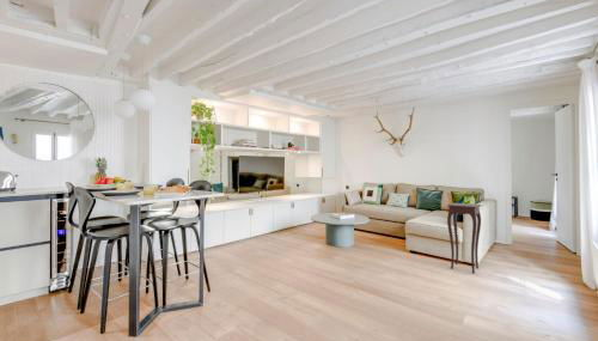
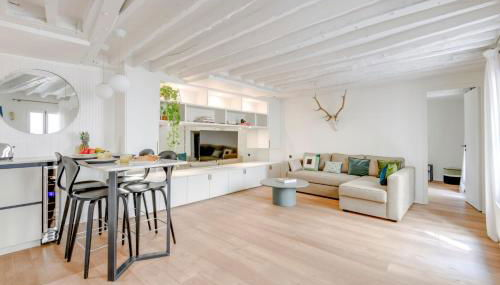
- side table (457, 236)
